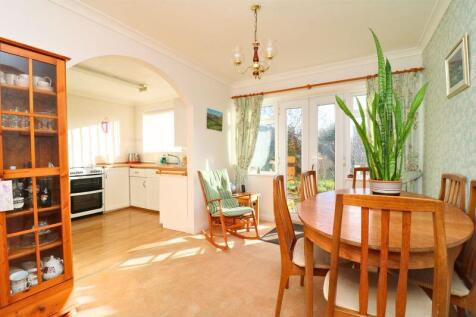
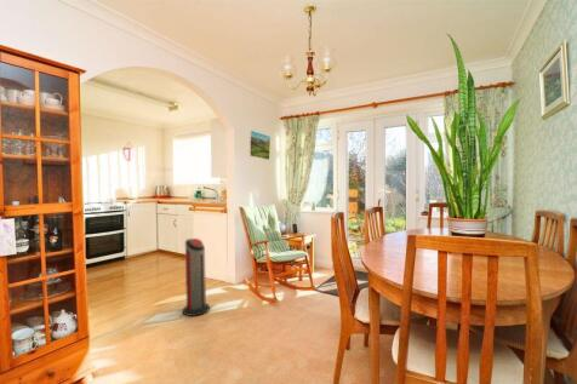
+ air purifier (195, 274)
